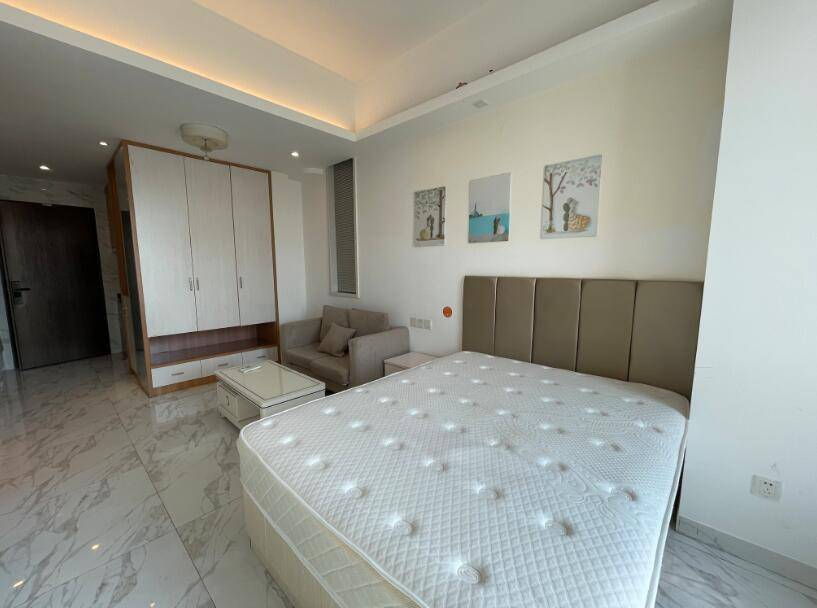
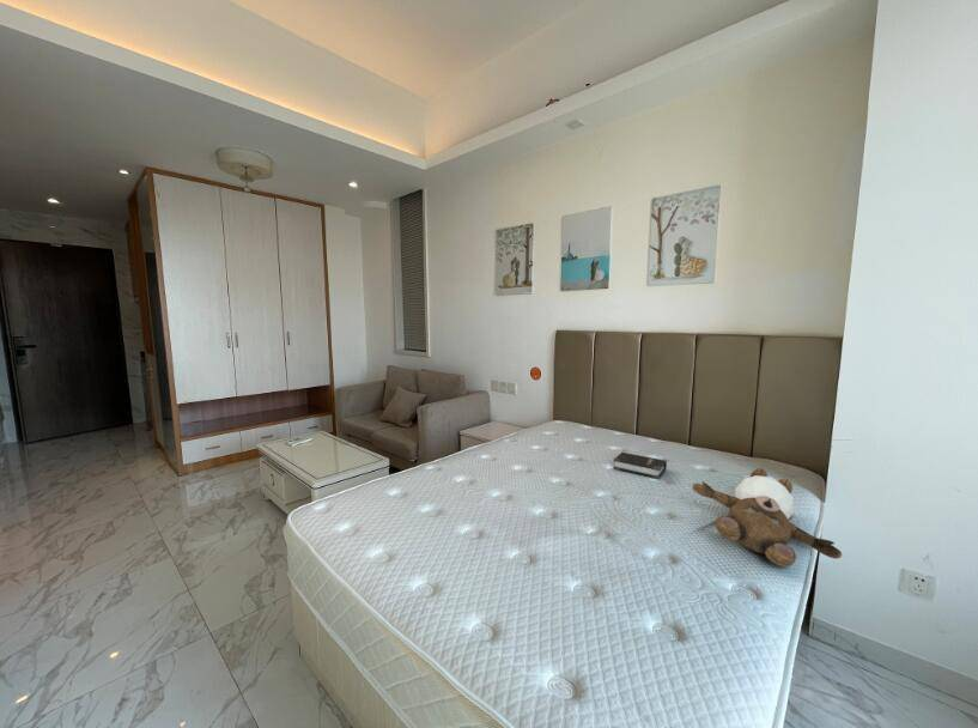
+ teddy bear (761, 506)
+ hardback book (639, 463)
